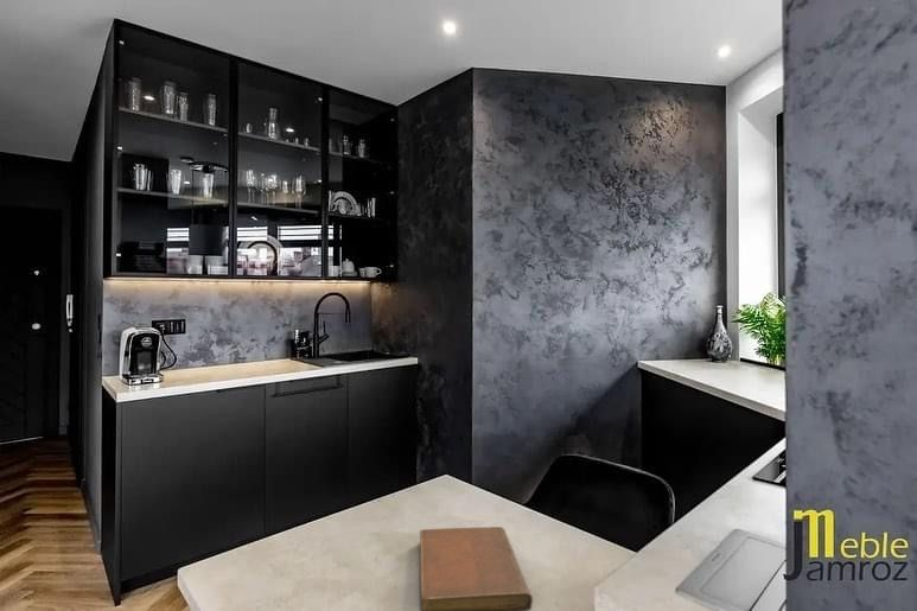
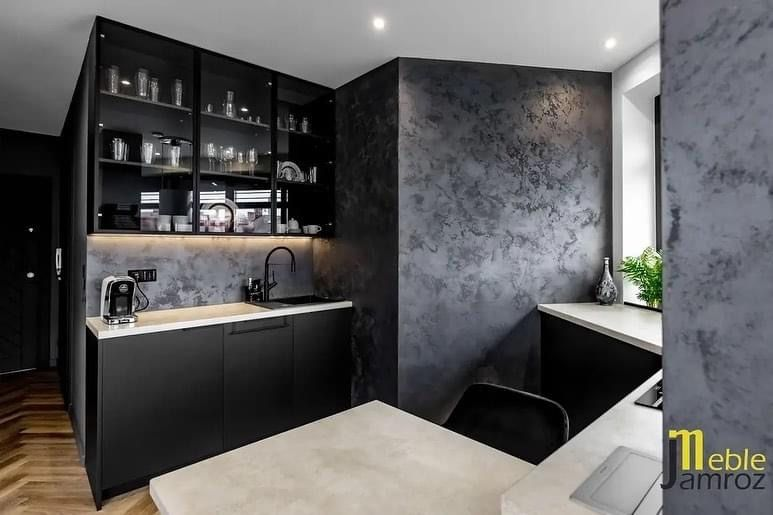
- notebook (469, 565)
